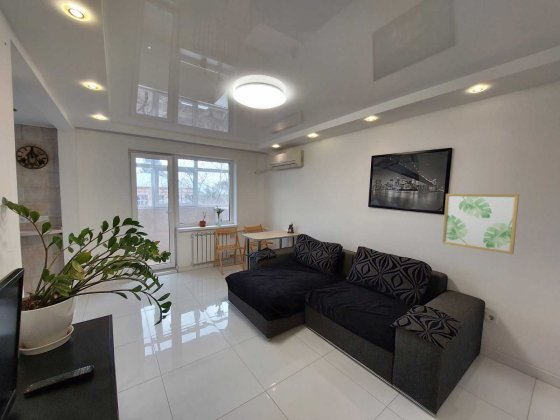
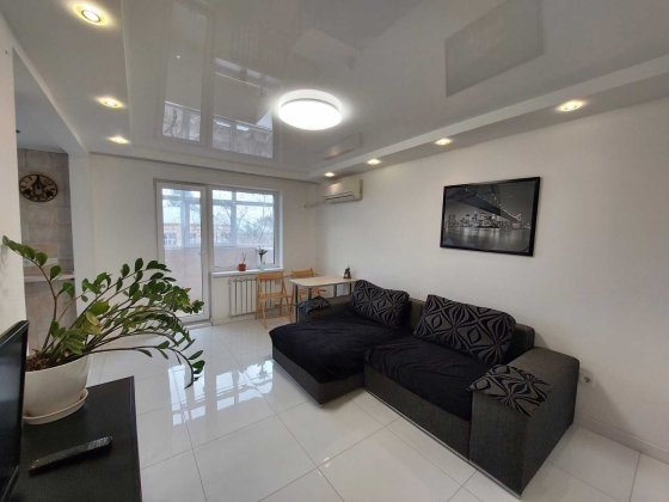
- wall art (476, 221)
